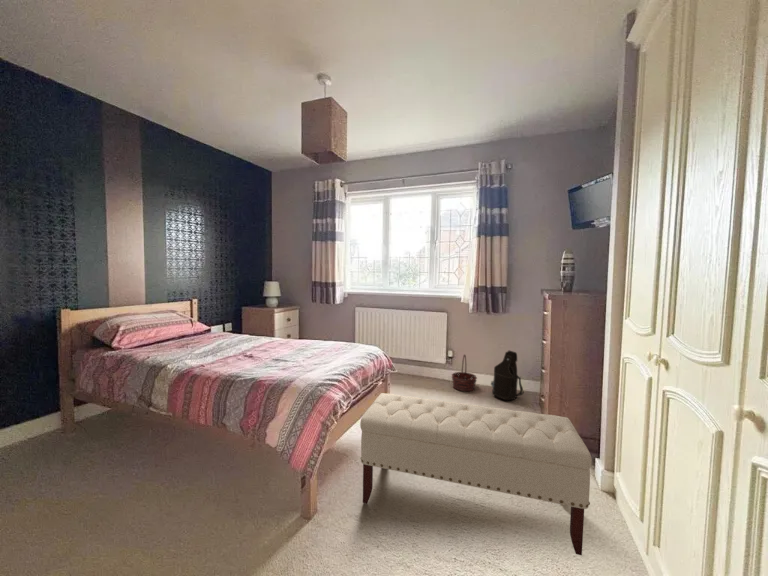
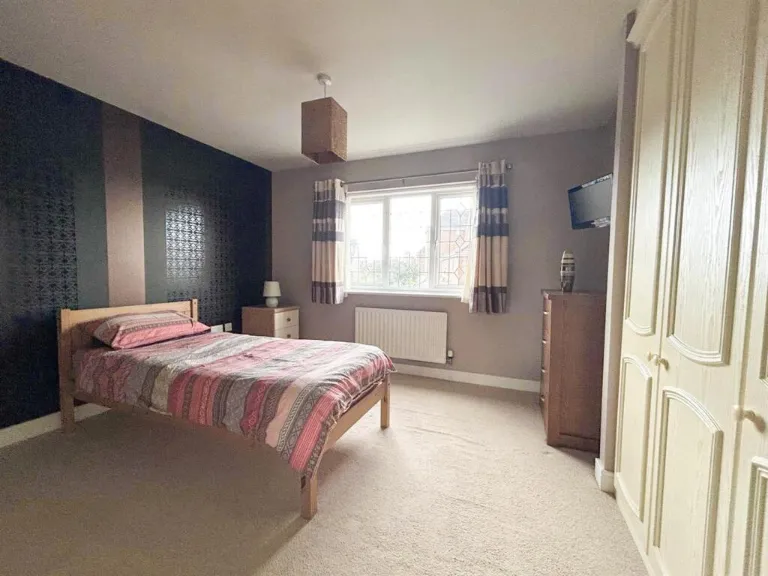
- bench (464, 458)
- basket (465, 371)
- shoulder bag (505, 373)
